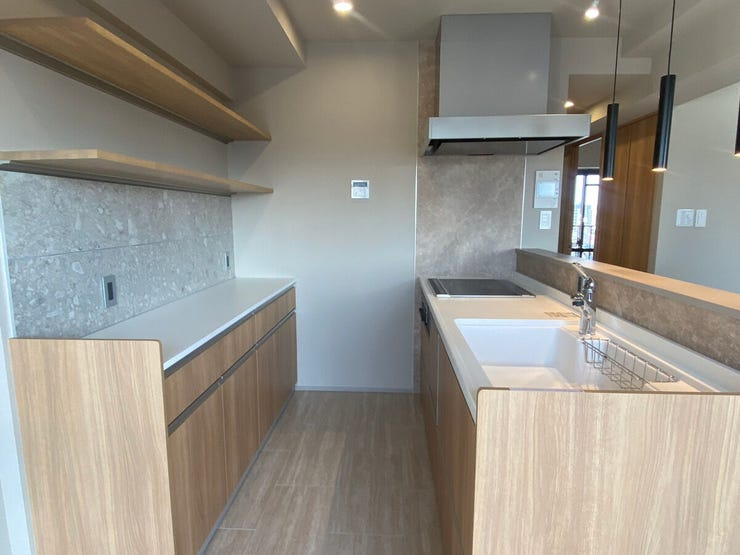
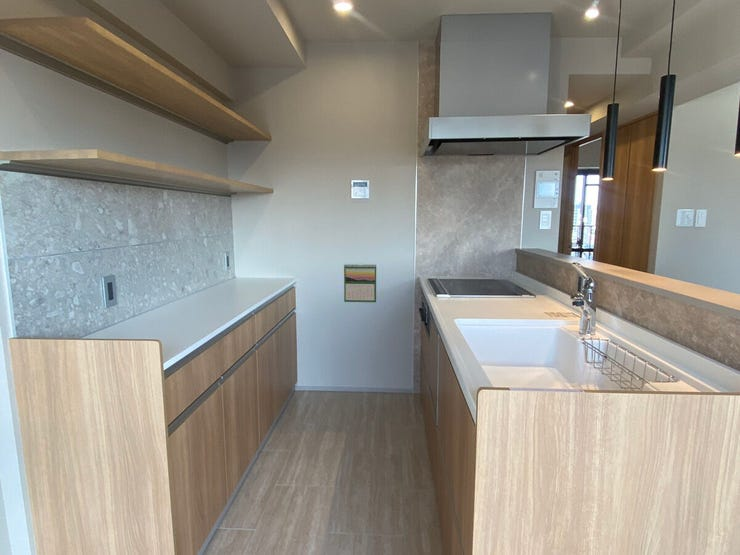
+ calendar (360, 282)
